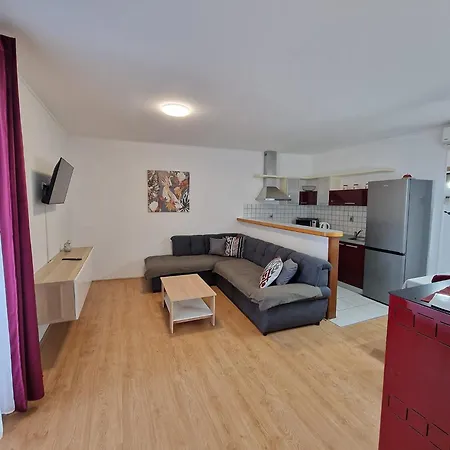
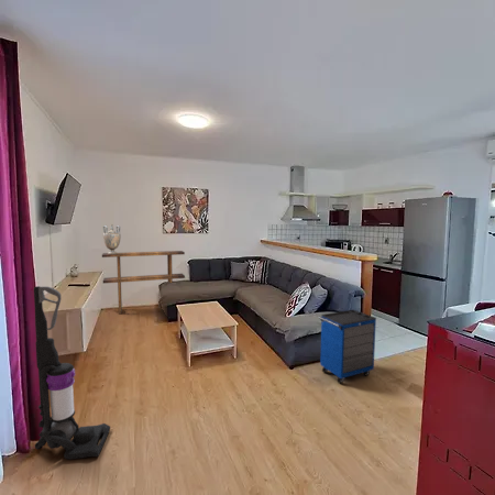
+ decorative urn (111, 239)
+ cabinet (345, 345)
+ vacuum cleaner (66, 367)
+ console table (145, 279)
